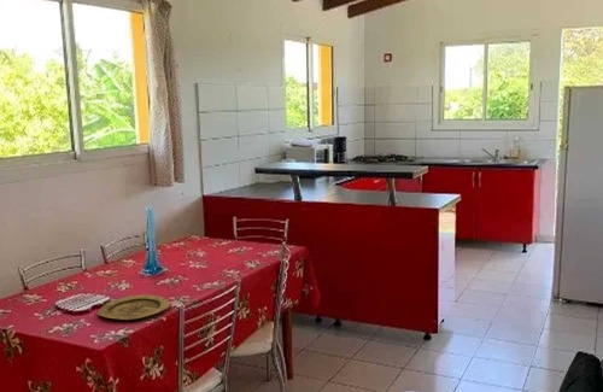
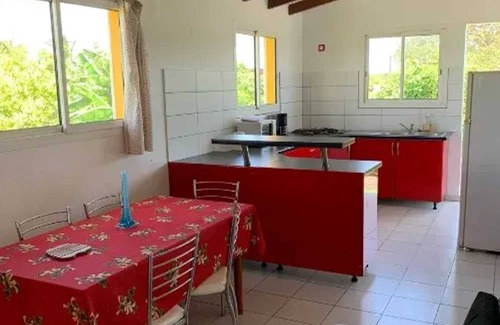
- plate (134, 308)
